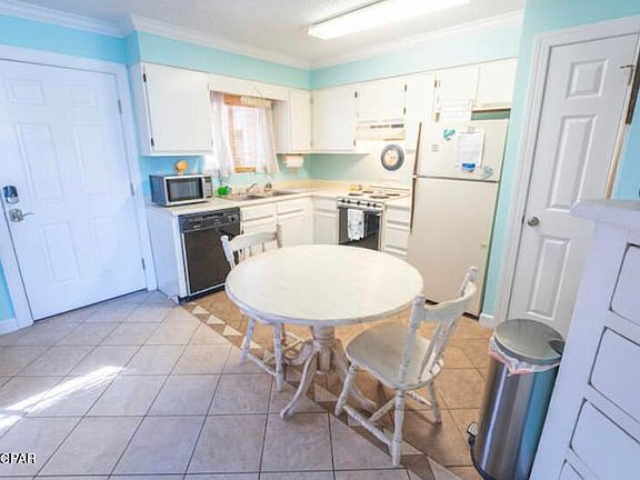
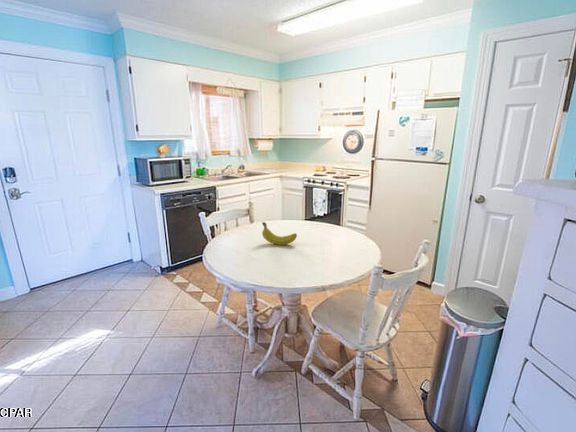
+ fruit (279, 236)
